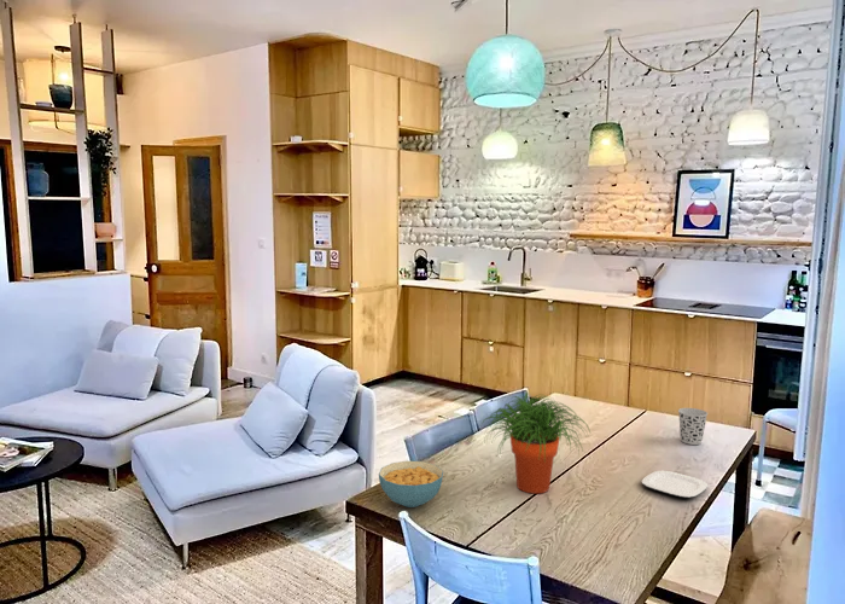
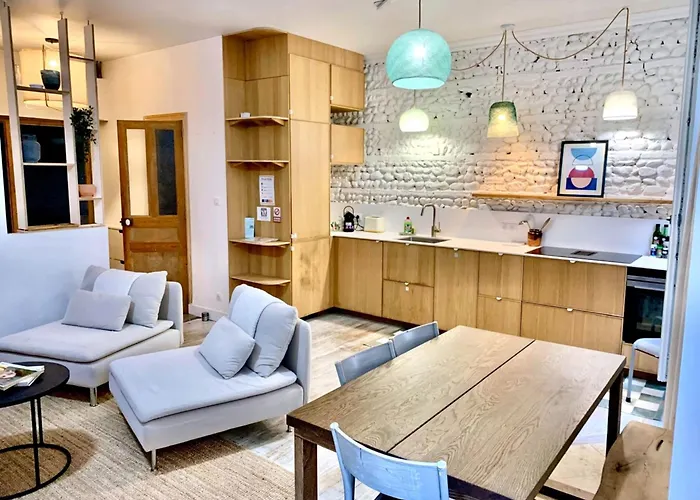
- cup (692, 426)
- cereal bowl (410, 487)
- plate (674, 484)
- potted plant (534, 441)
